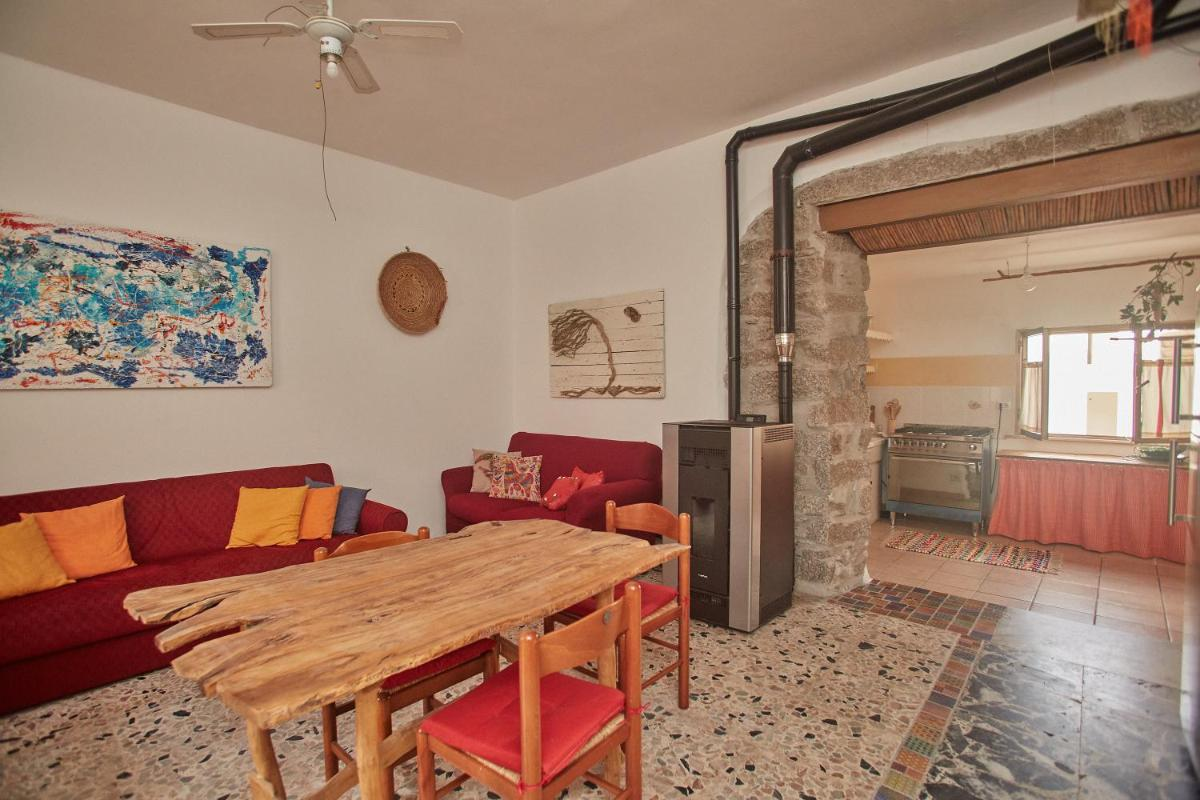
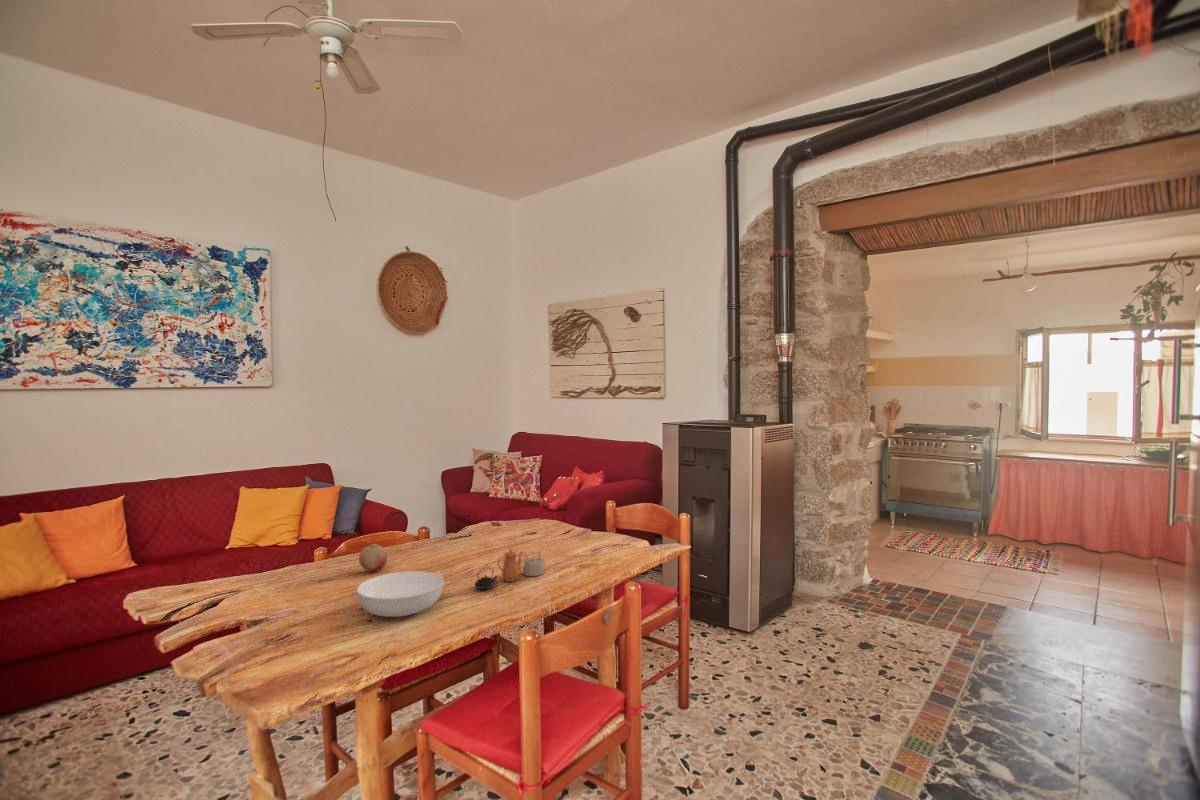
+ serving bowl (401, 596)
+ fruit (373, 558)
+ teapot (512, 563)
